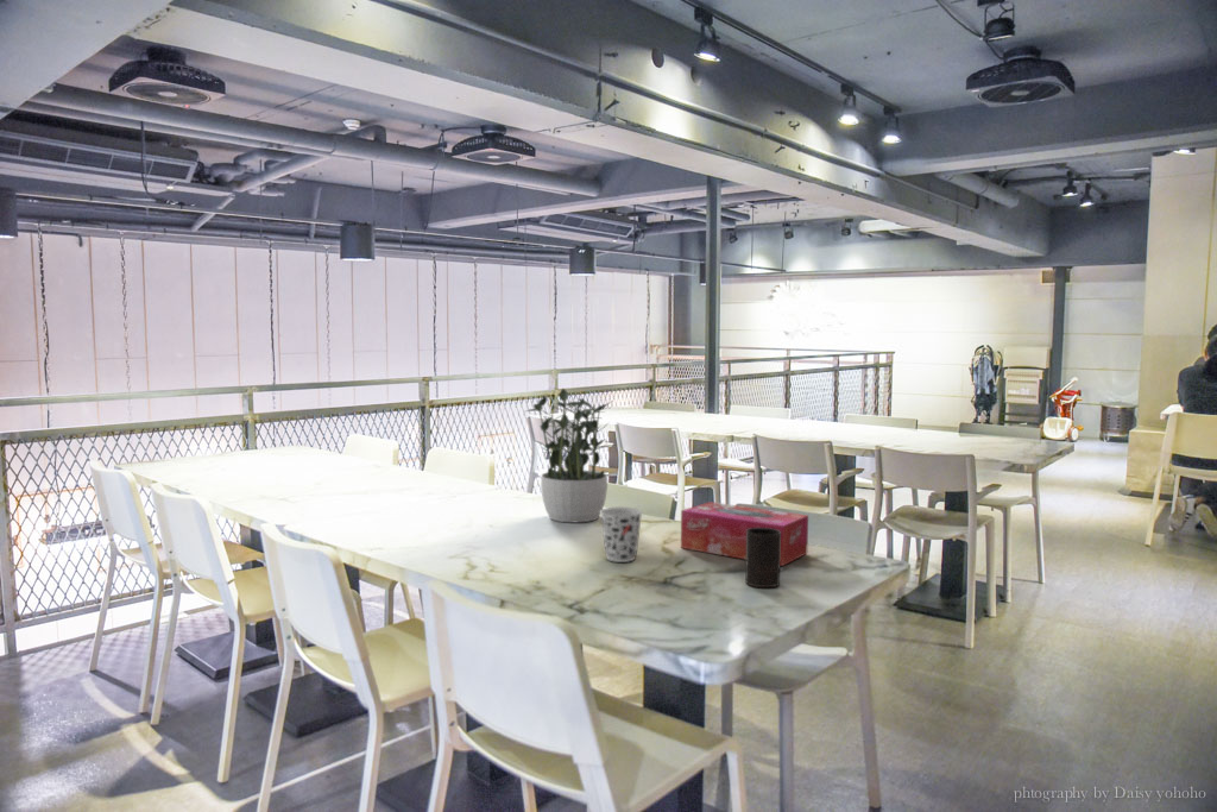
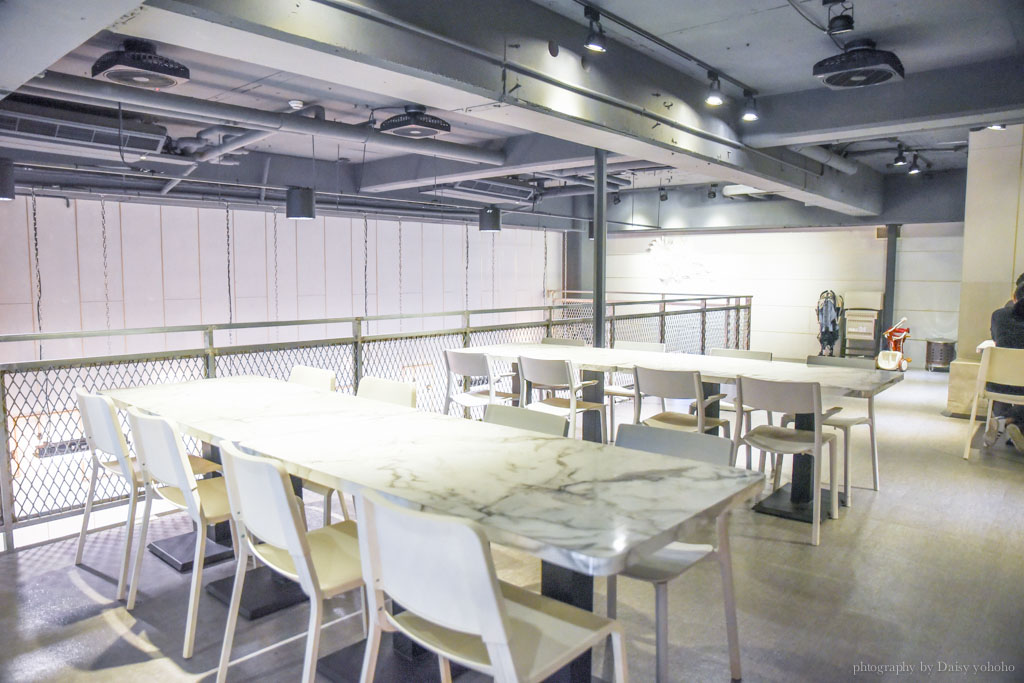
- cup (763, 556)
- tissue box (743, 531)
- cup (620, 534)
- potted plant (569, 452)
